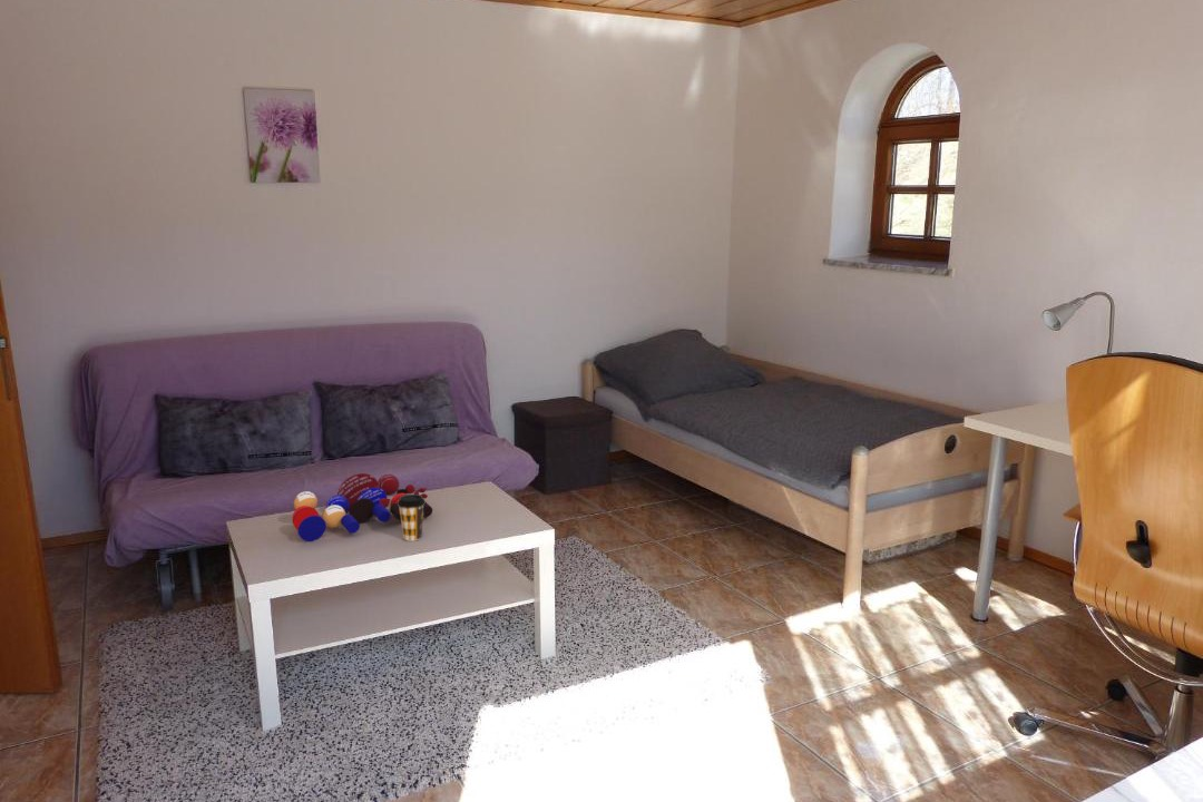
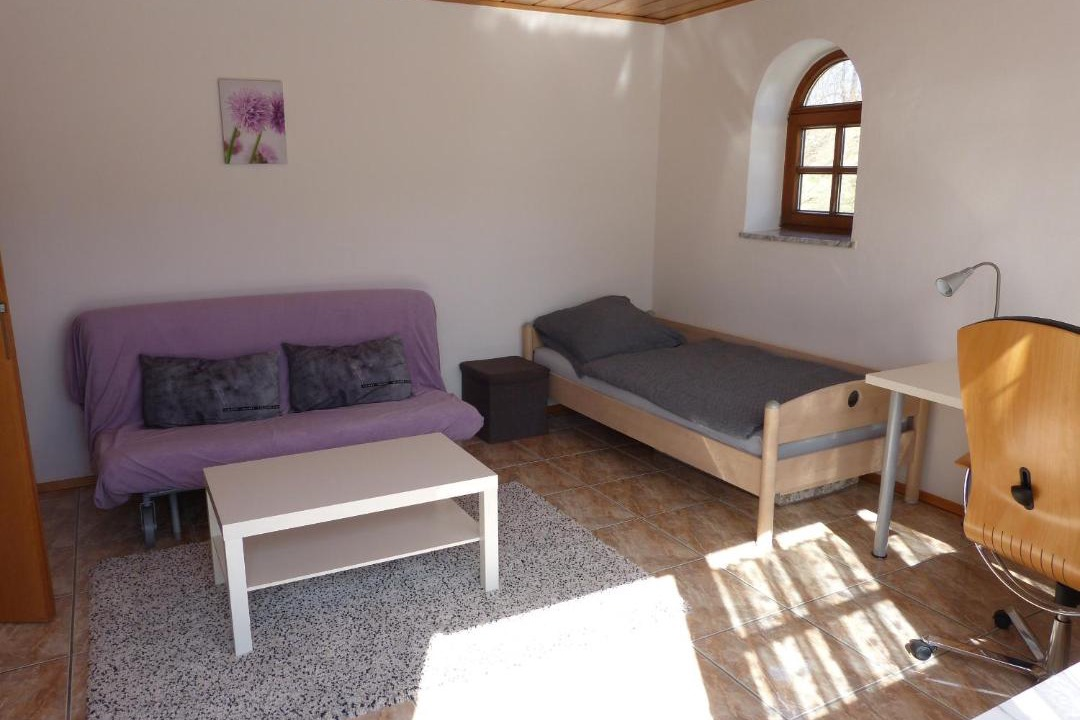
- board game (362, 500)
- coffee cup (411, 517)
